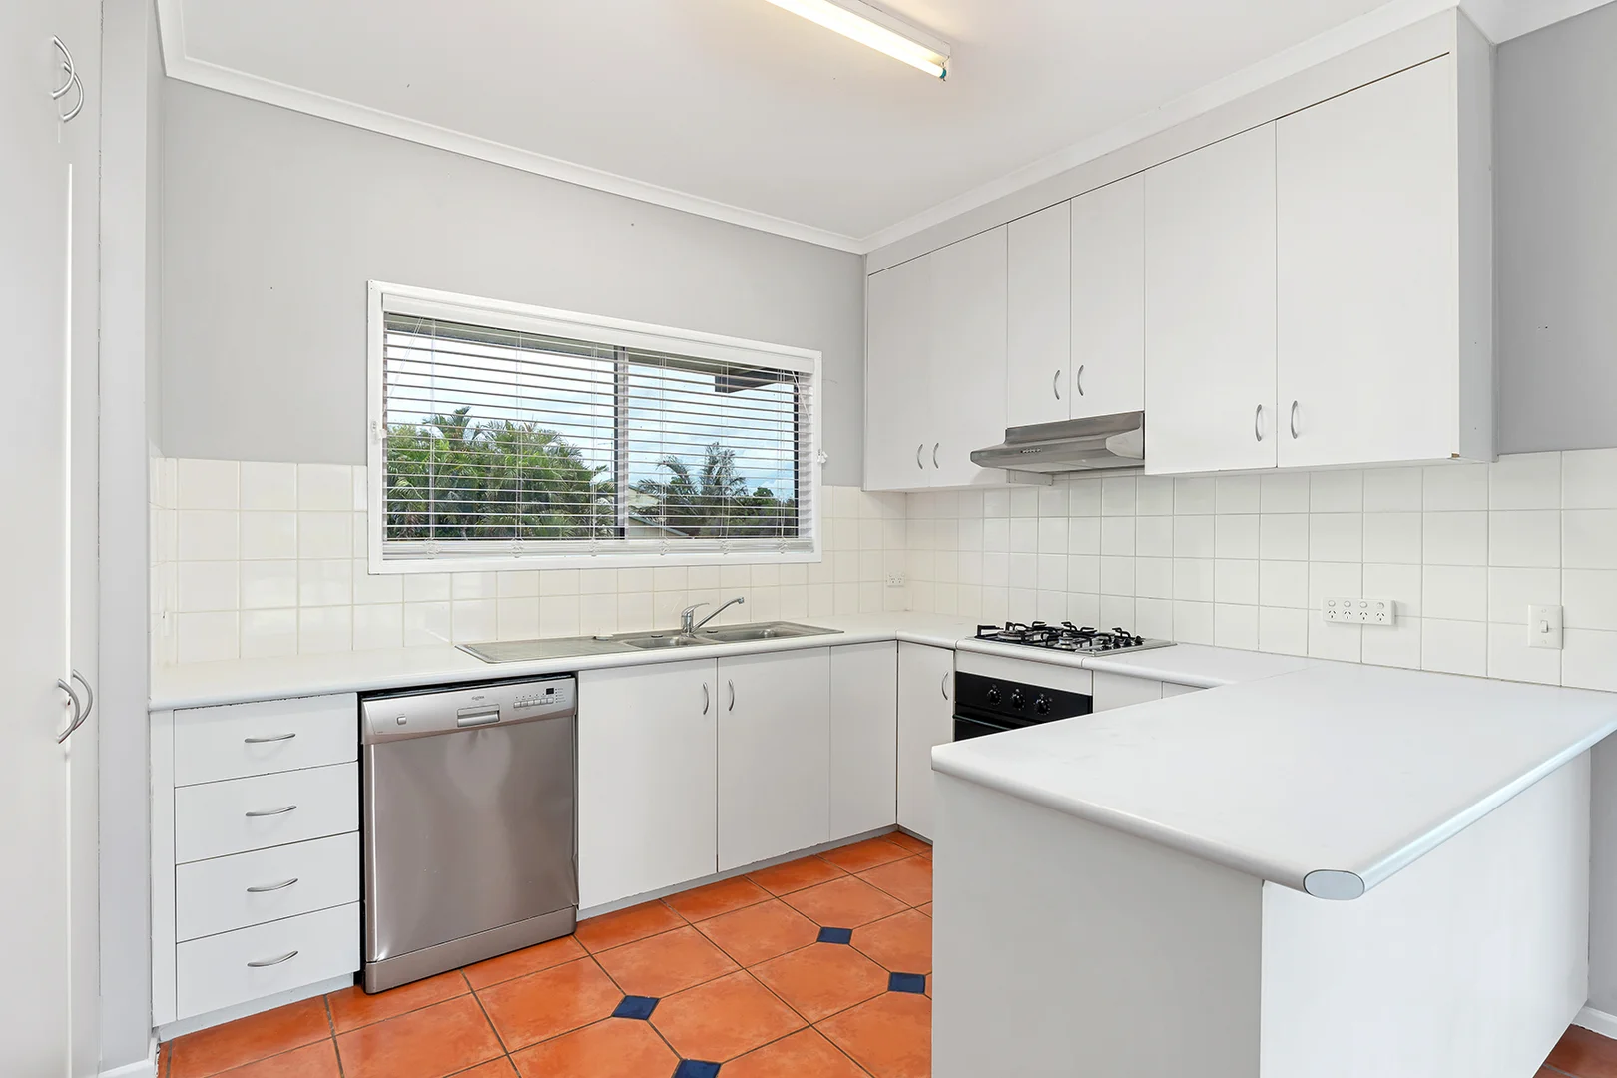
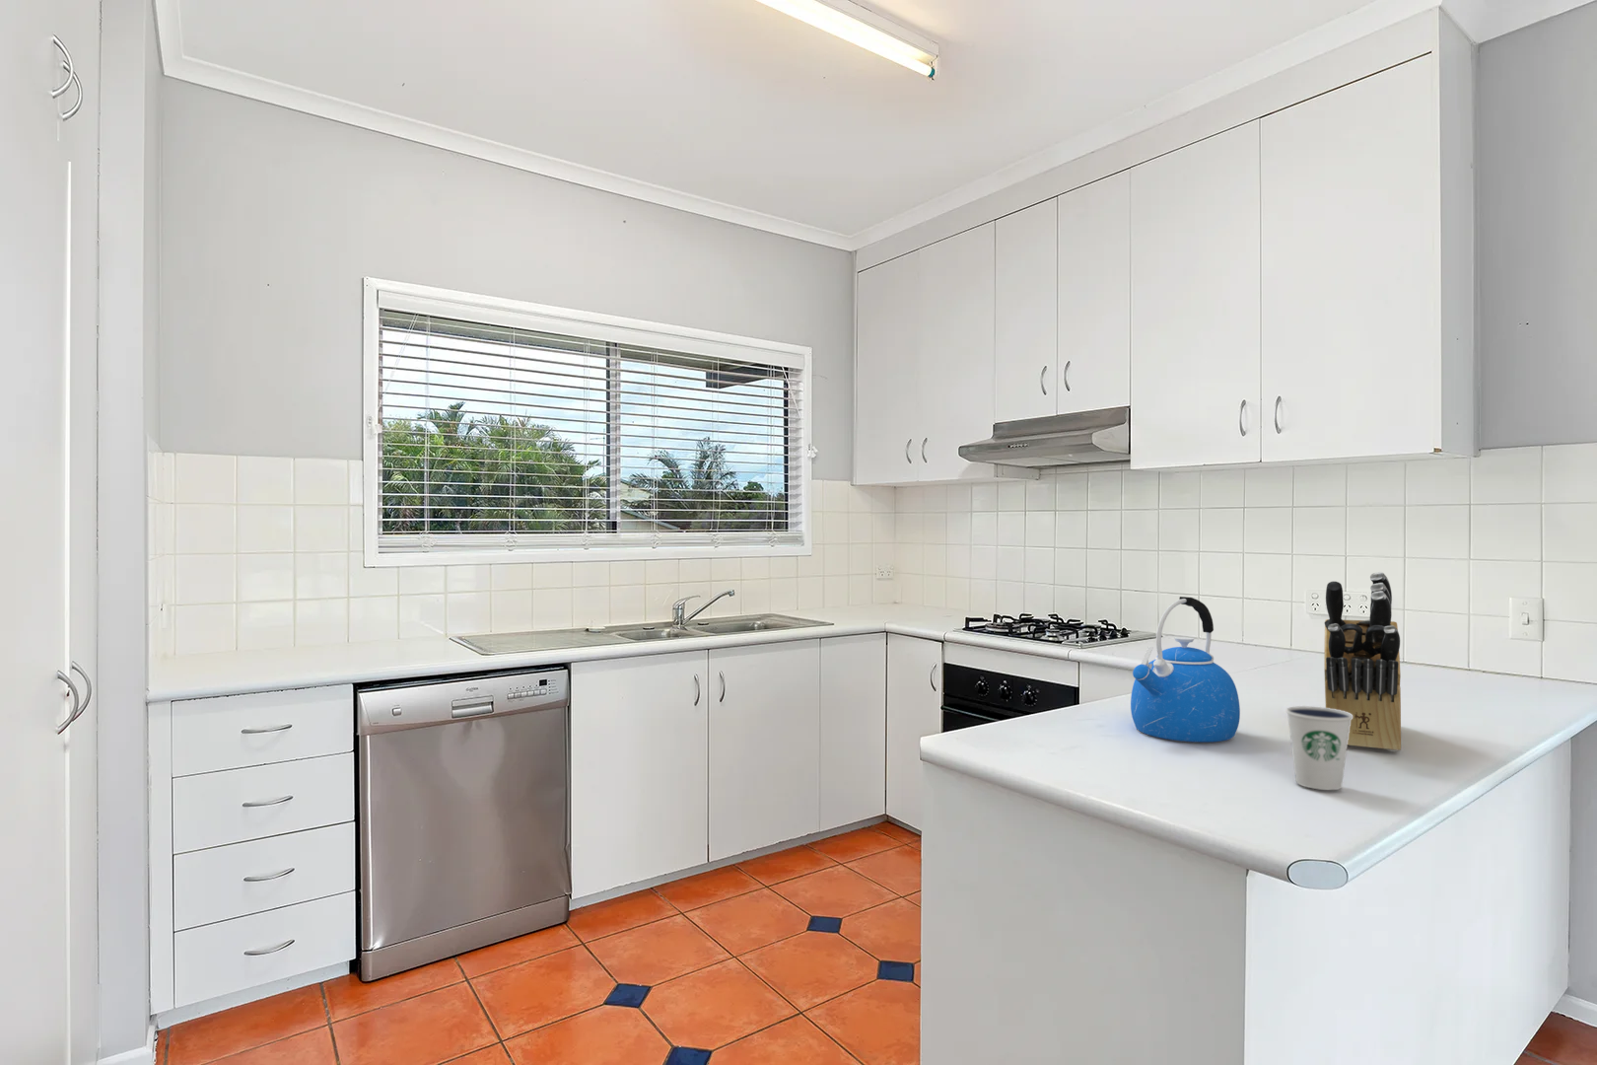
+ dixie cup (1318, 749)
+ kettle (1176, 664)
+ knife block (1361, 654)
